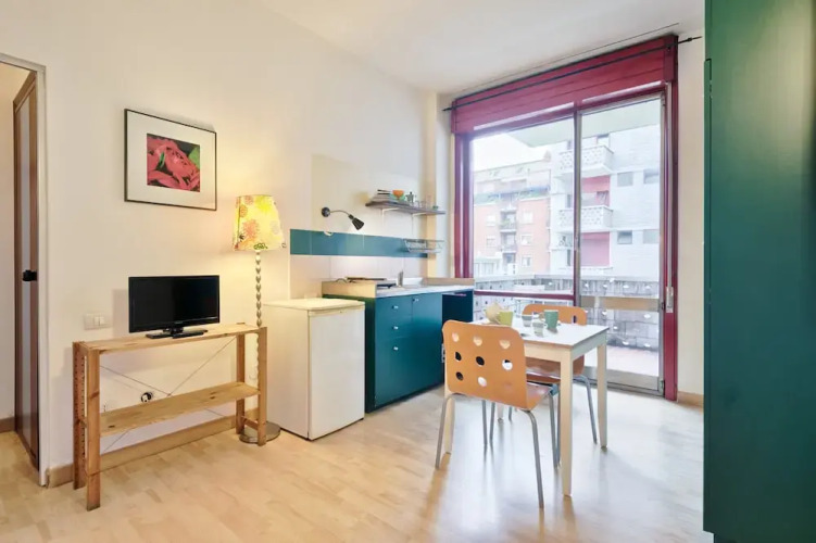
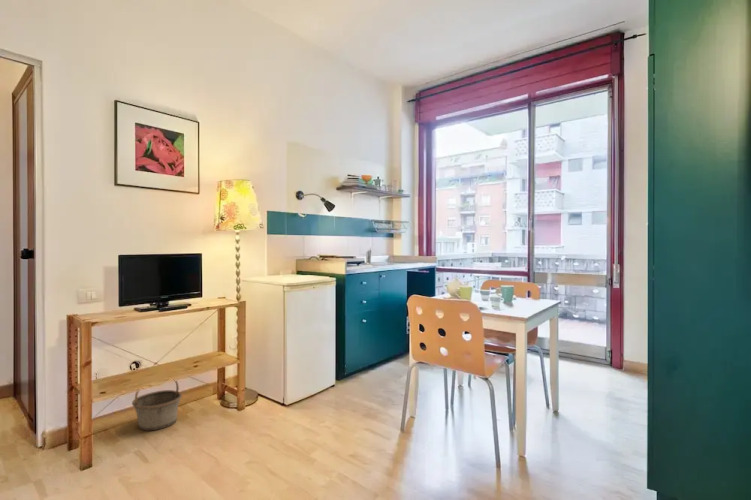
+ basket (157, 399)
